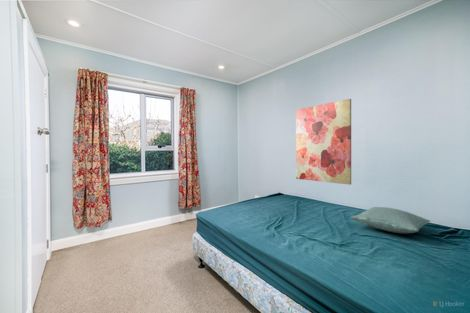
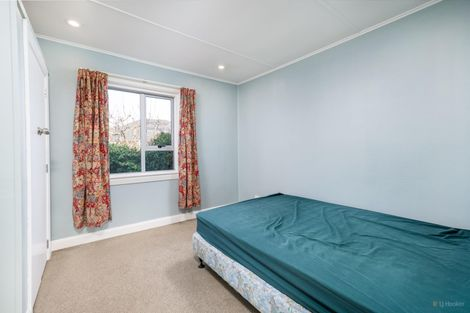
- wall art (320, 143)
- pillow (389, 218)
